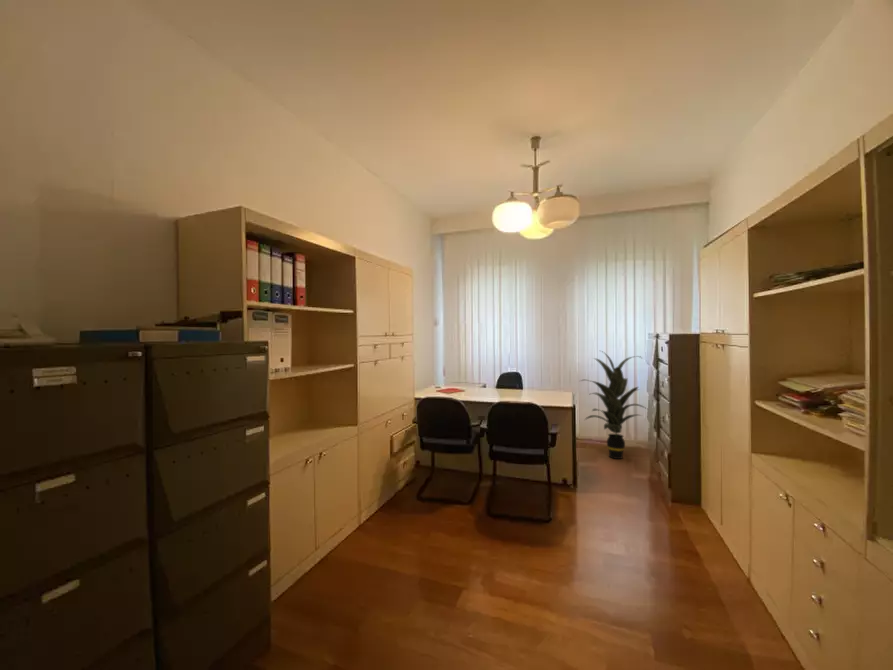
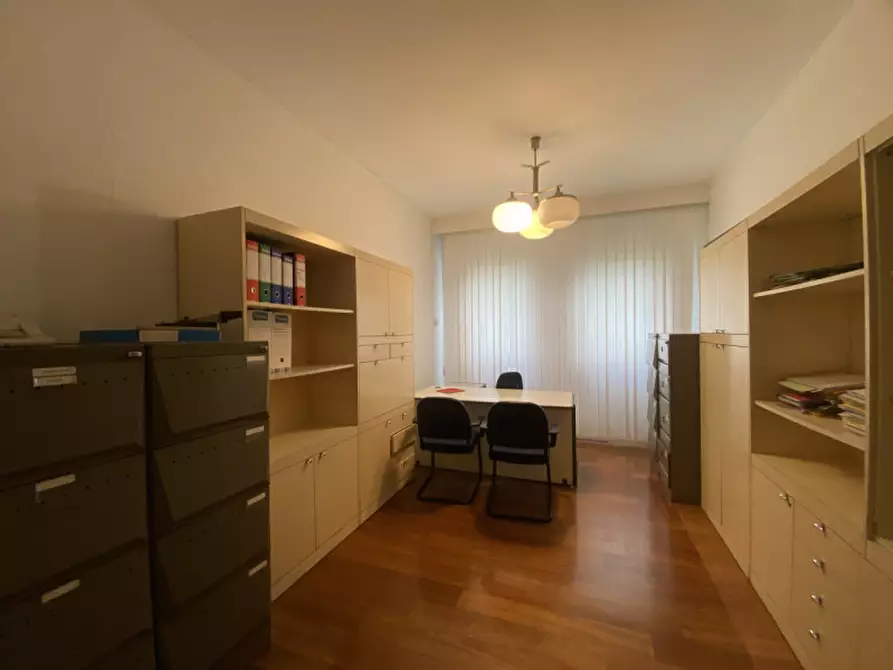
- indoor plant (611, 403)
